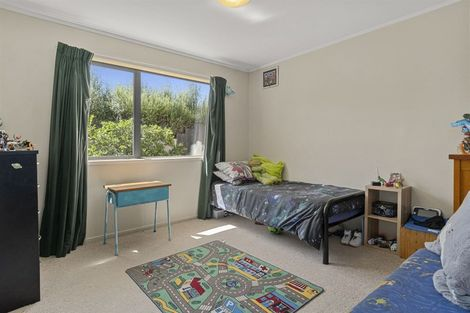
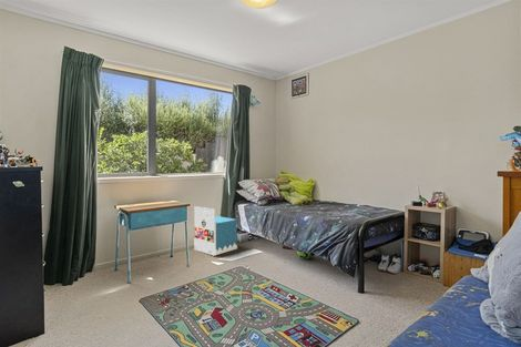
+ toy box (215, 227)
